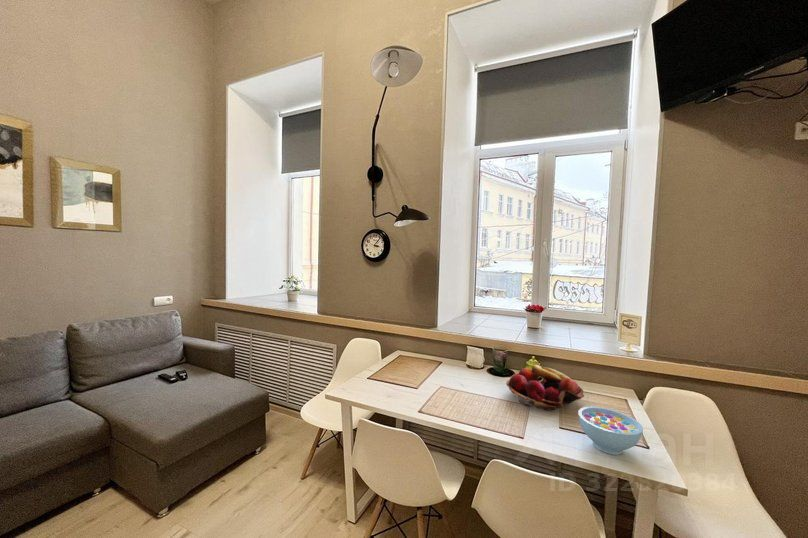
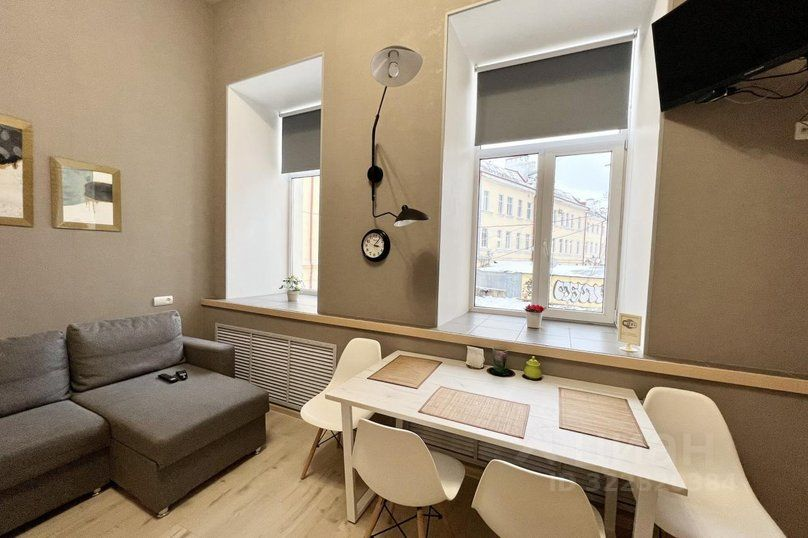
- bowl (608, 433)
- fruit basket (543, 384)
